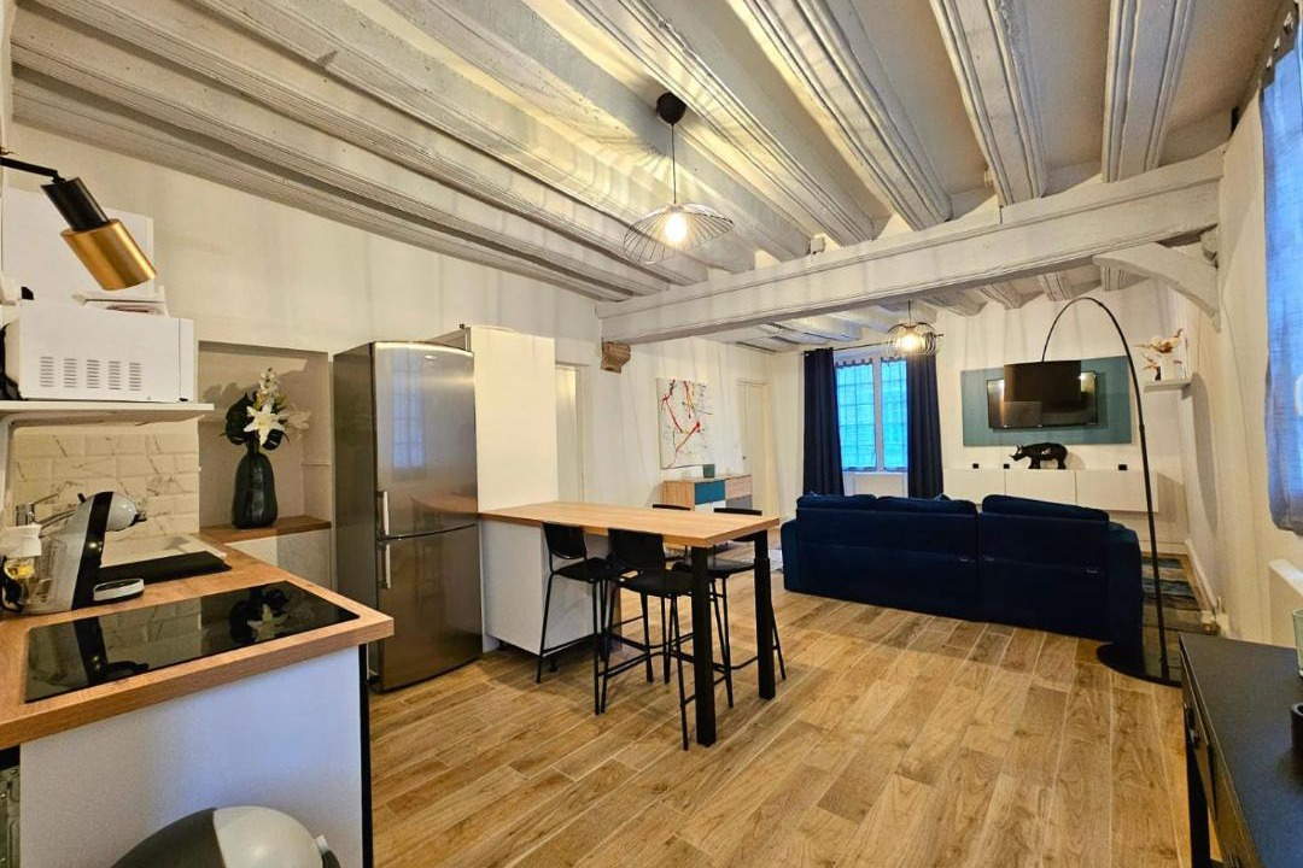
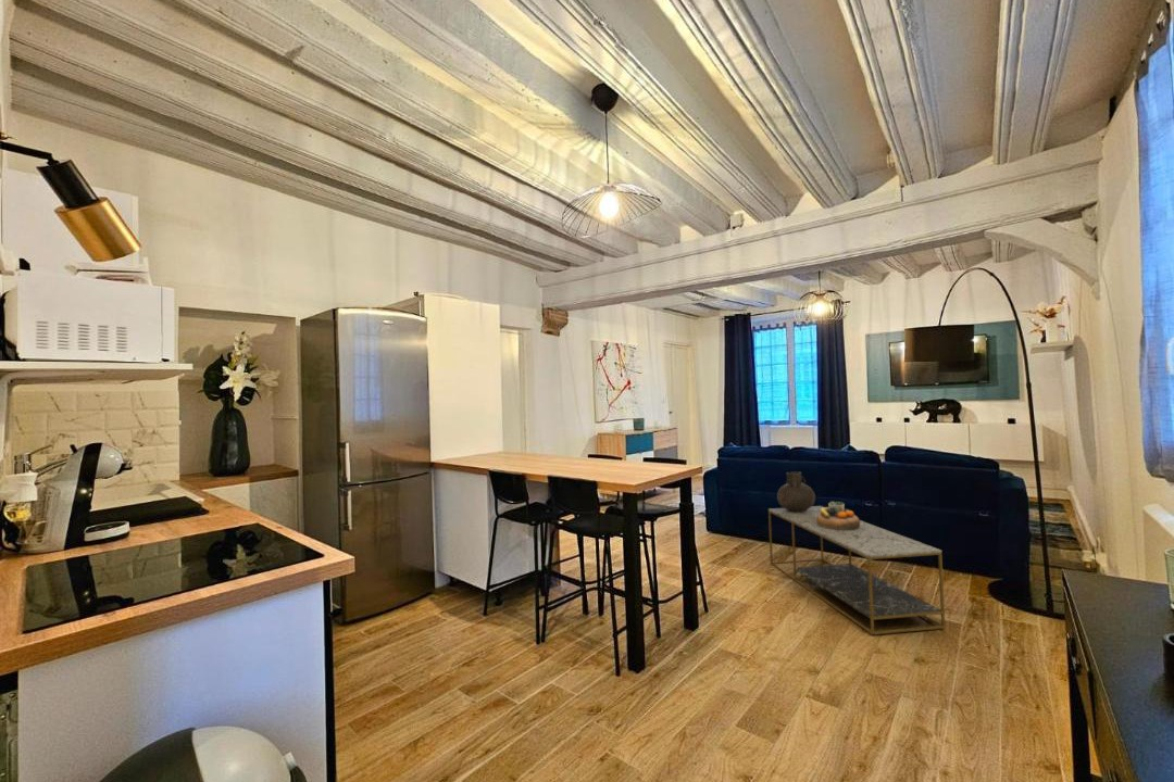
+ vase (796, 491)
+ decorative bowl (837, 513)
+ coffee table (841, 564)
